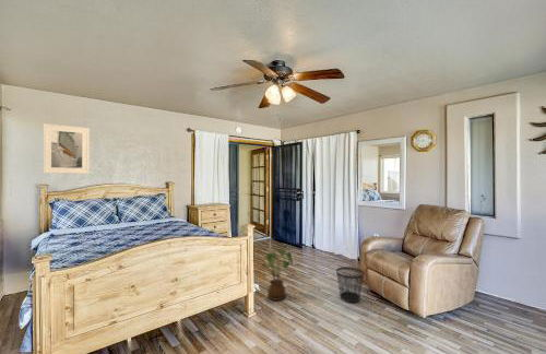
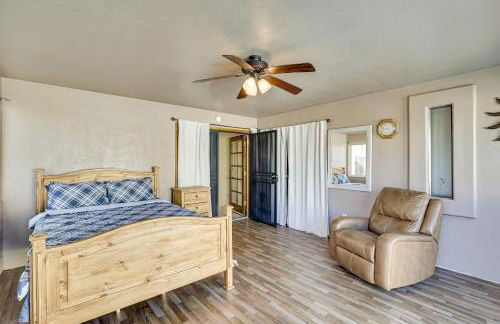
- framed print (67, 150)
- wastebasket (349, 284)
- house plant (273, 272)
